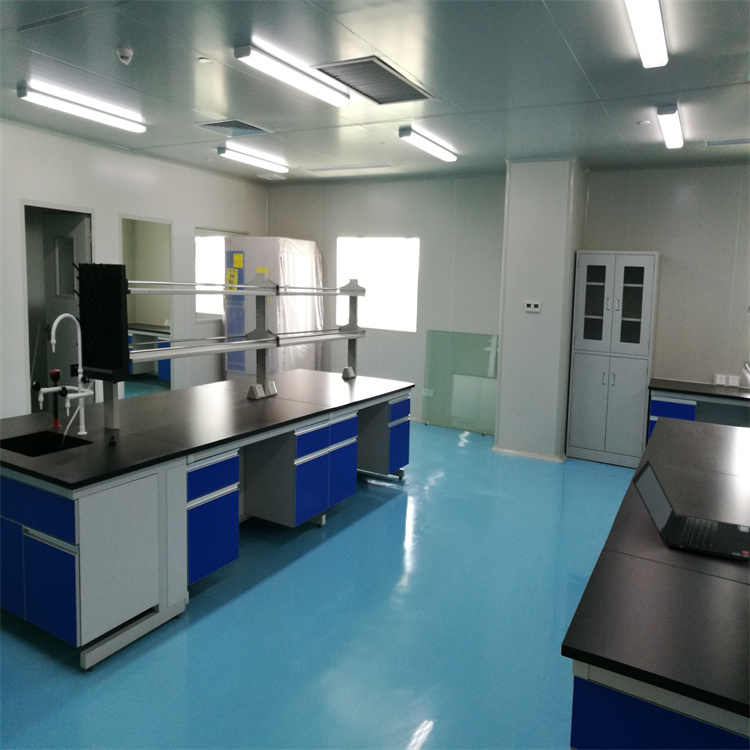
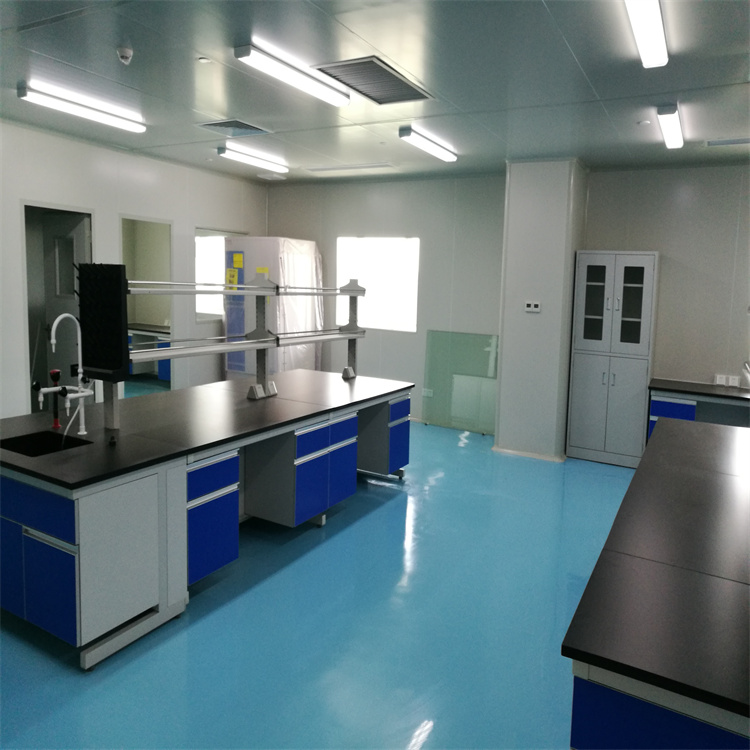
- laptop computer (691, 516)
